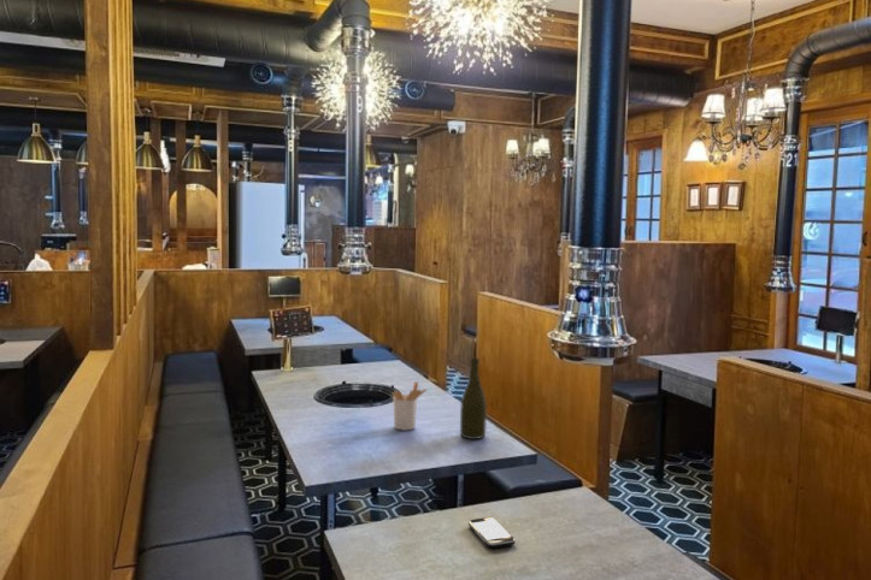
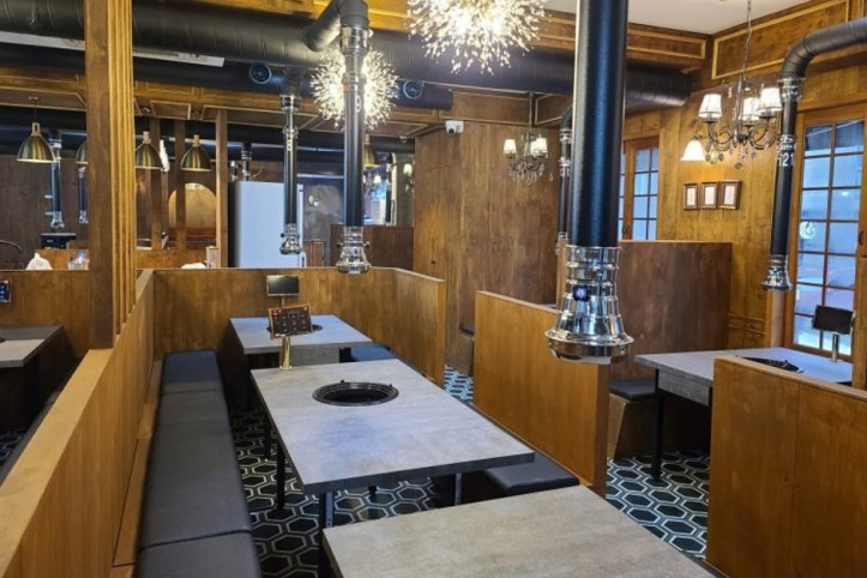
- smartphone (490, 532)
- bottle (473, 397)
- utensil holder (408, 406)
